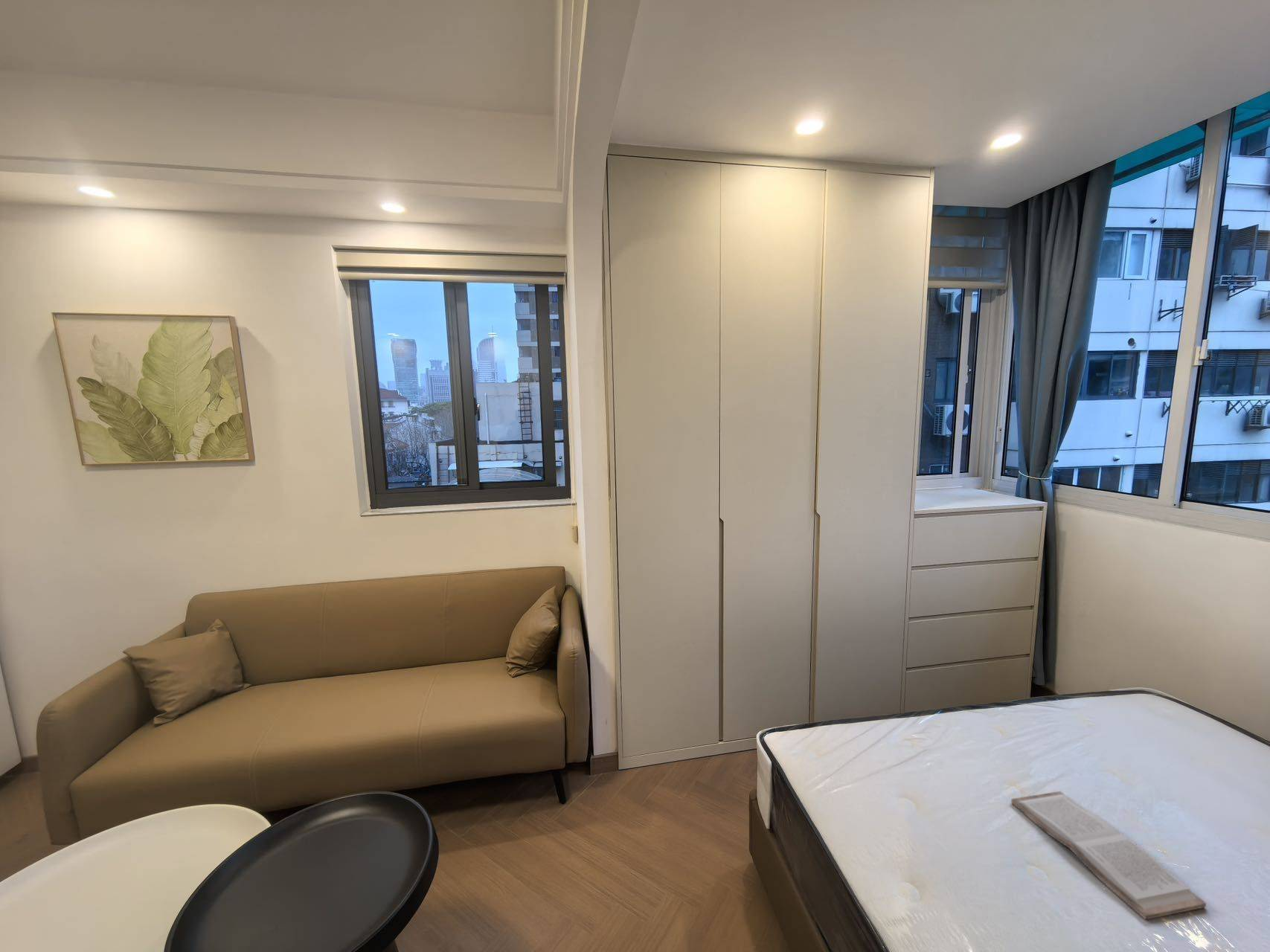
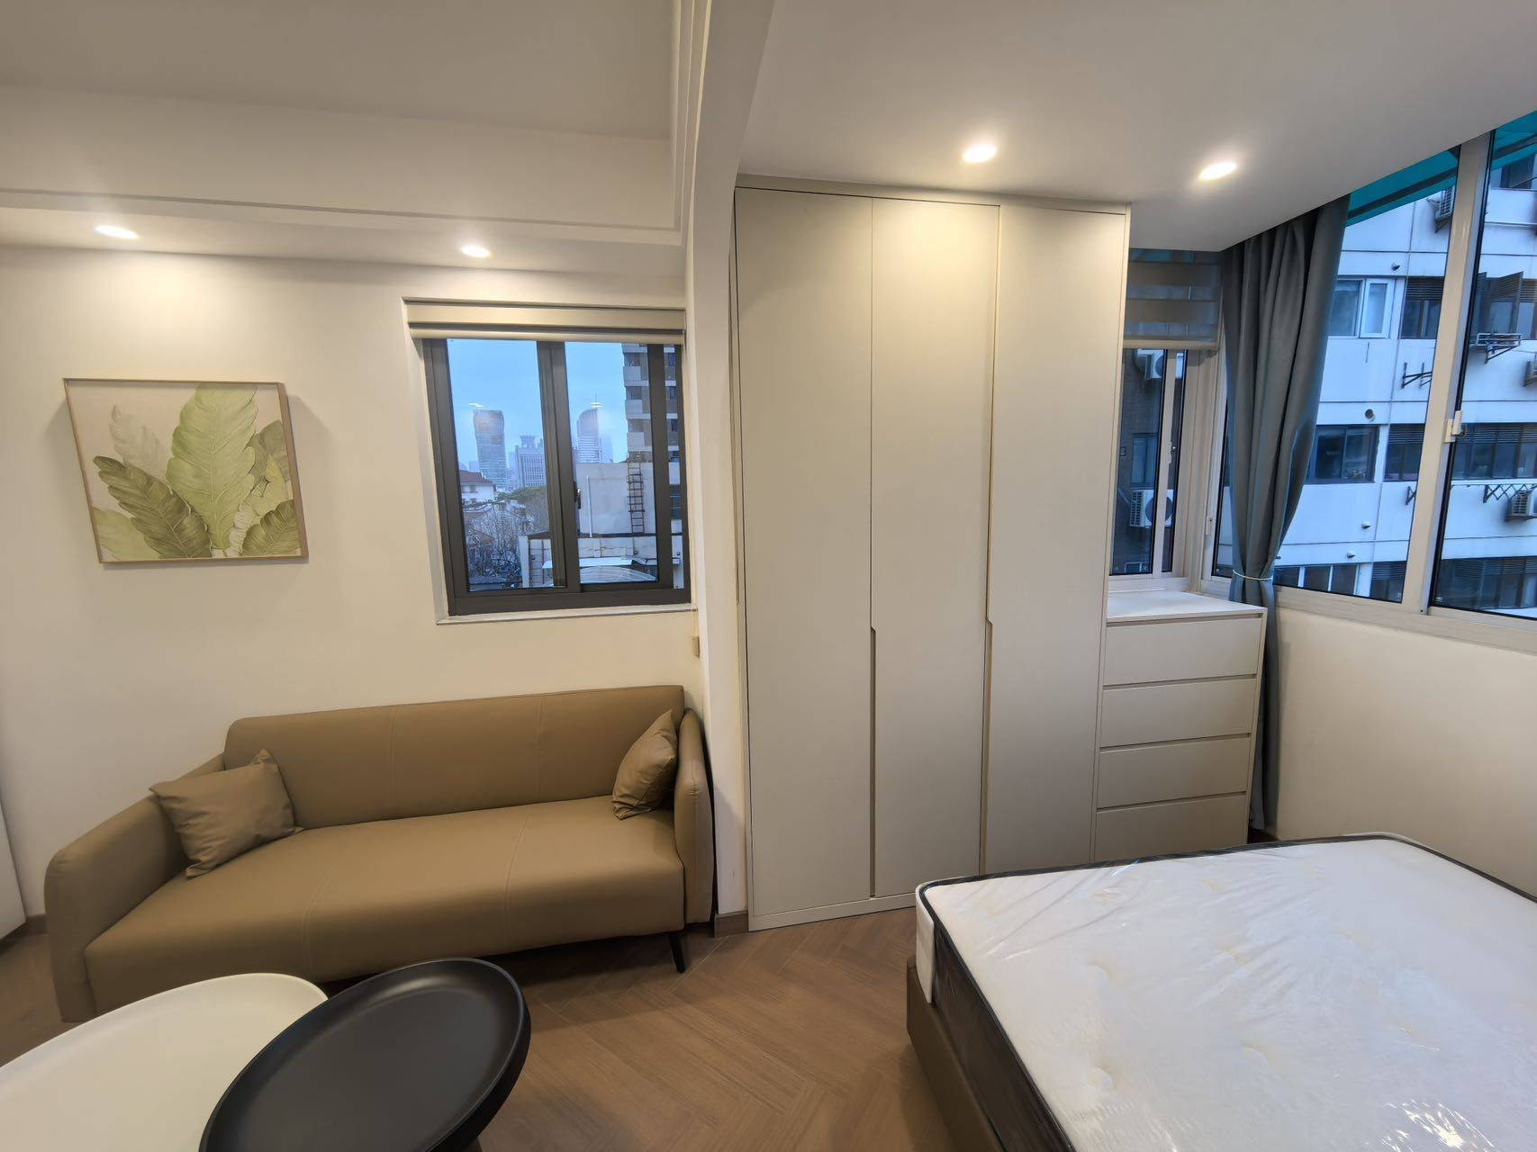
- book (1097, 843)
